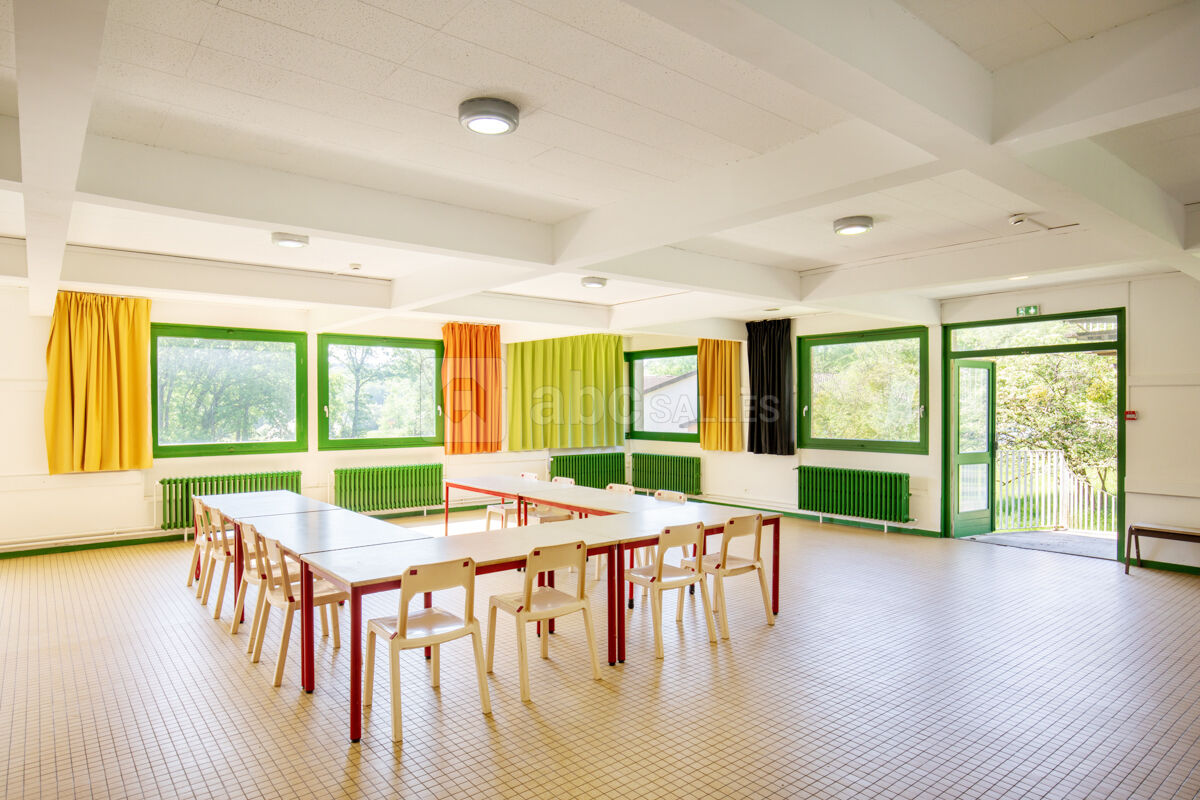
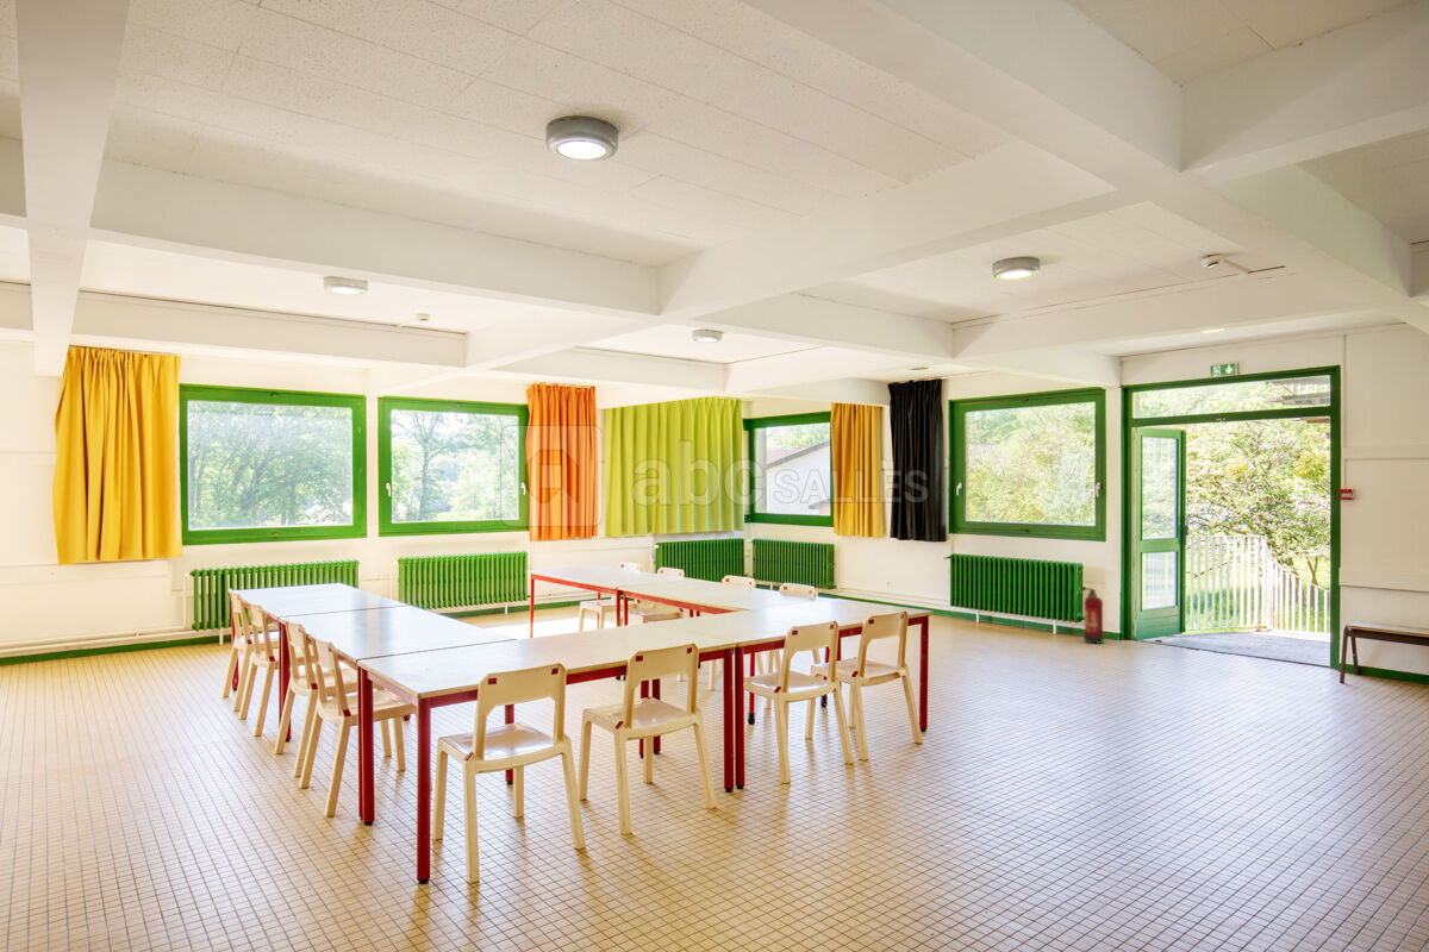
+ fire extinguisher (1093, 614)
